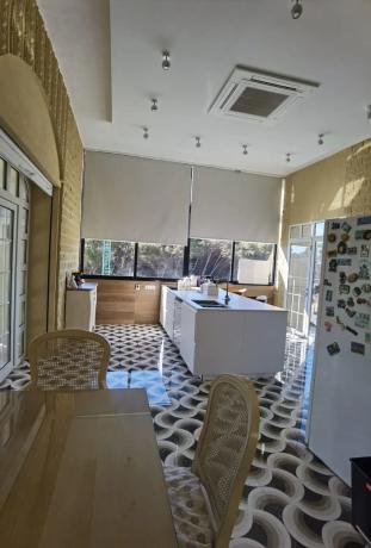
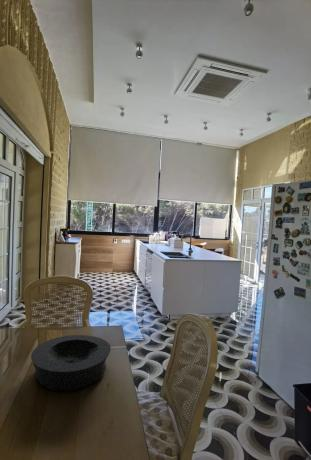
+ bowl (71, 361)
